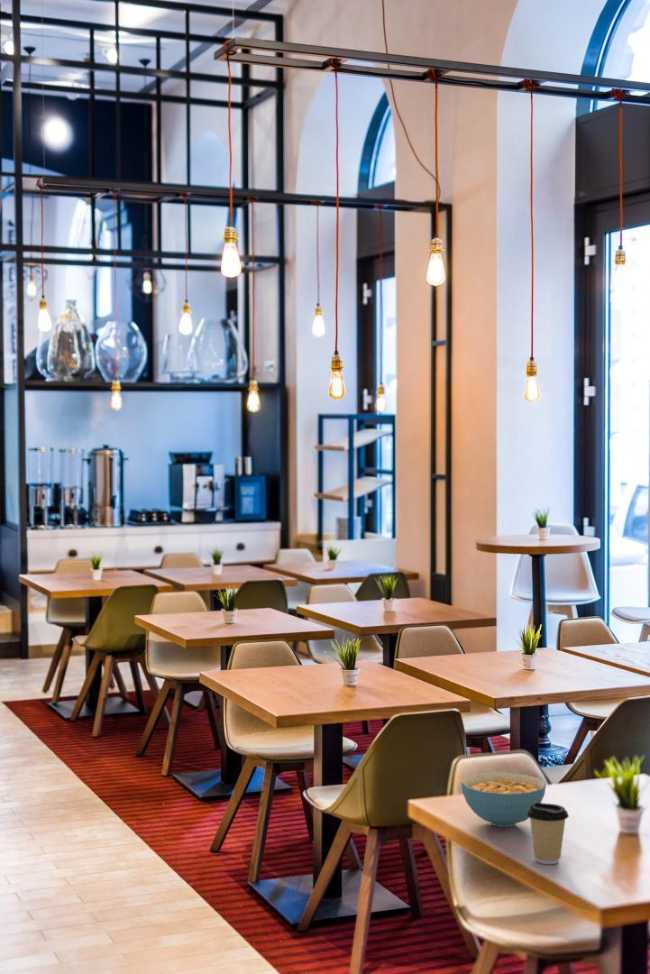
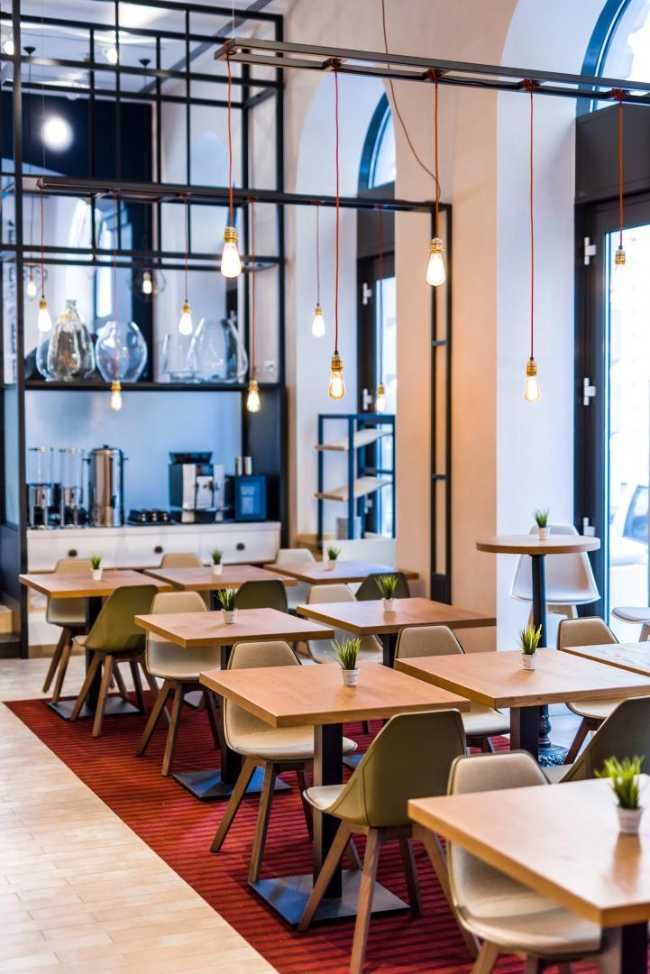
- cereal bowl (503, 803)
- coffee cup (547, 833)
